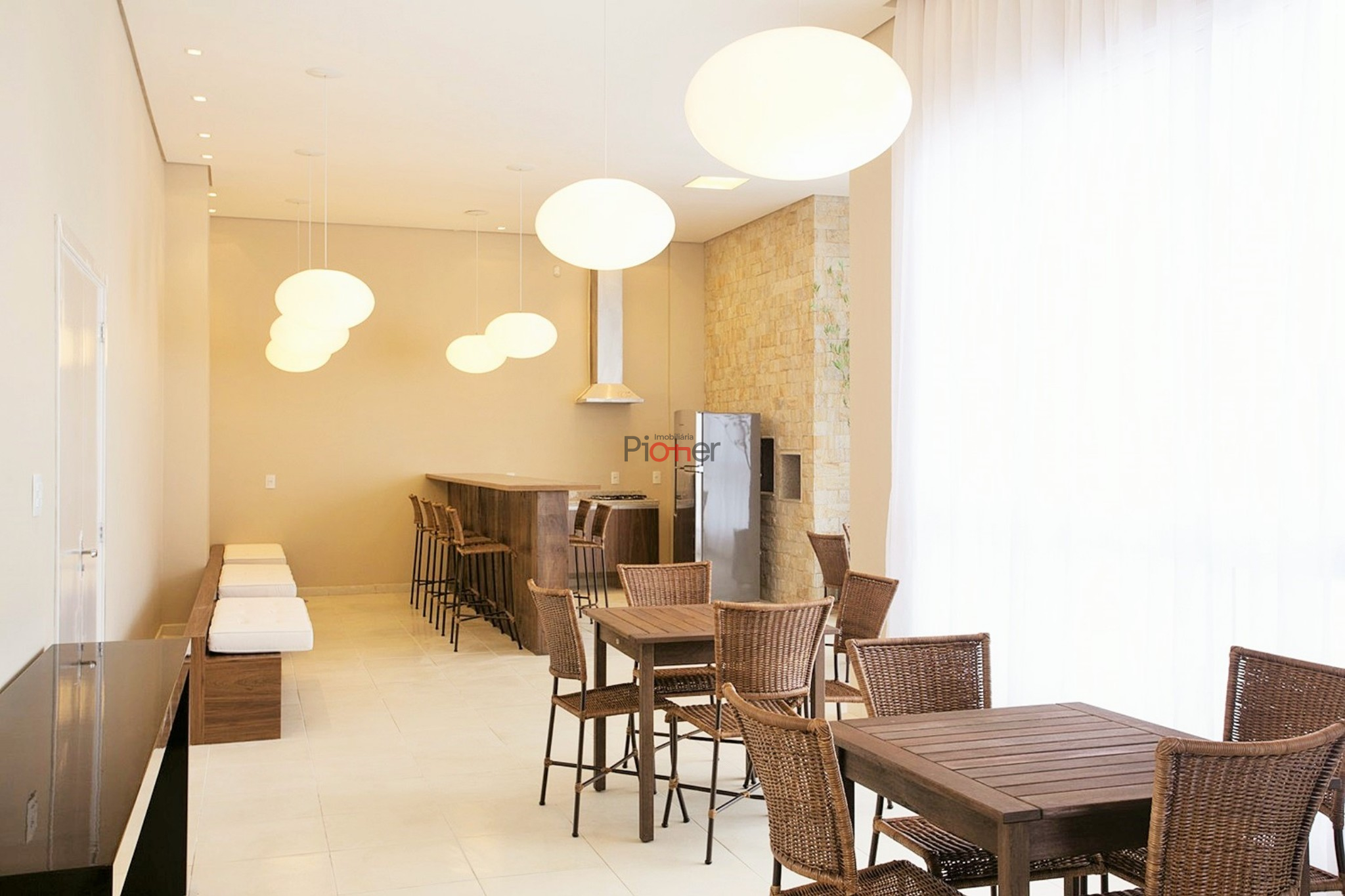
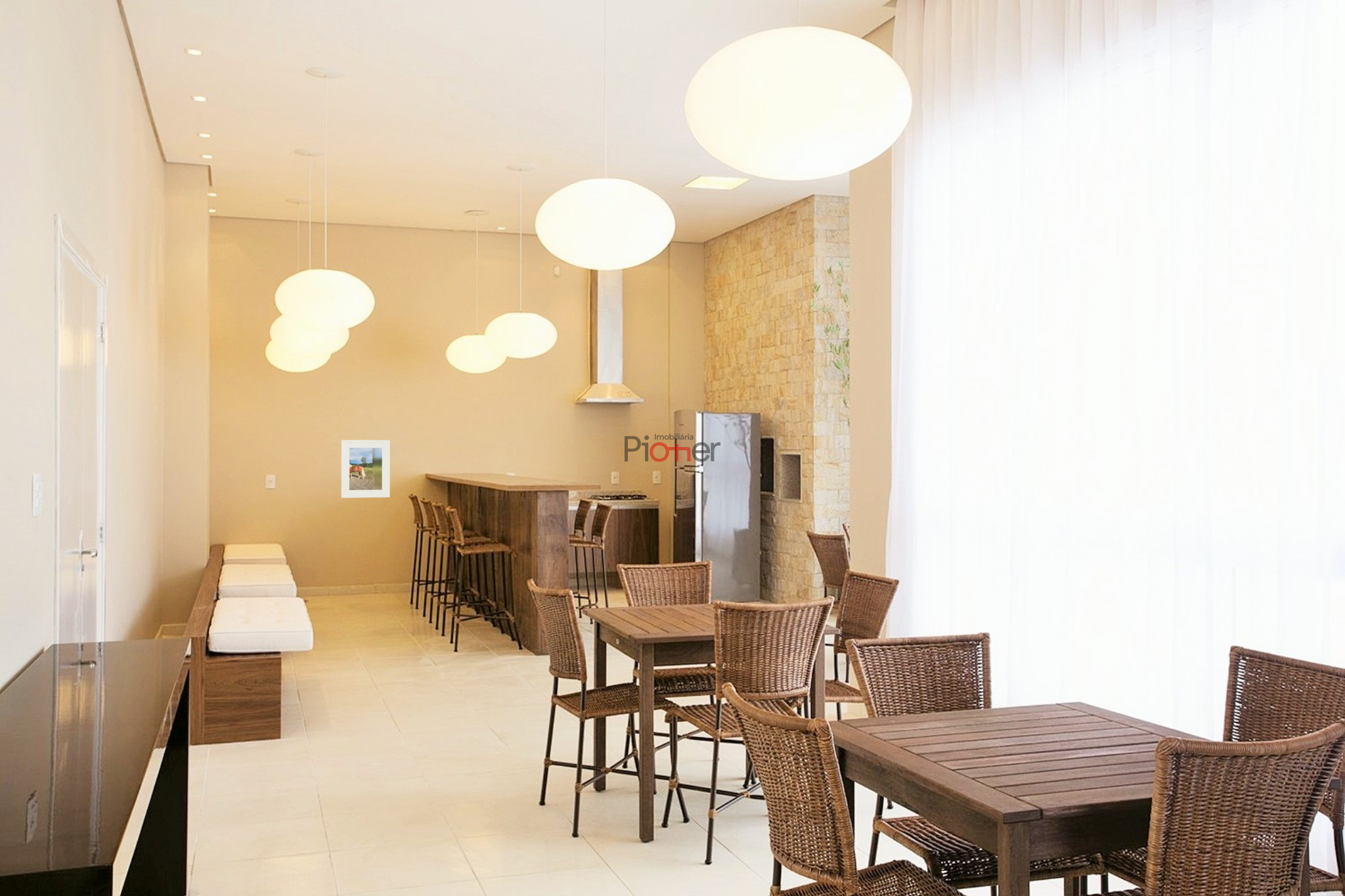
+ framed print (365, 469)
